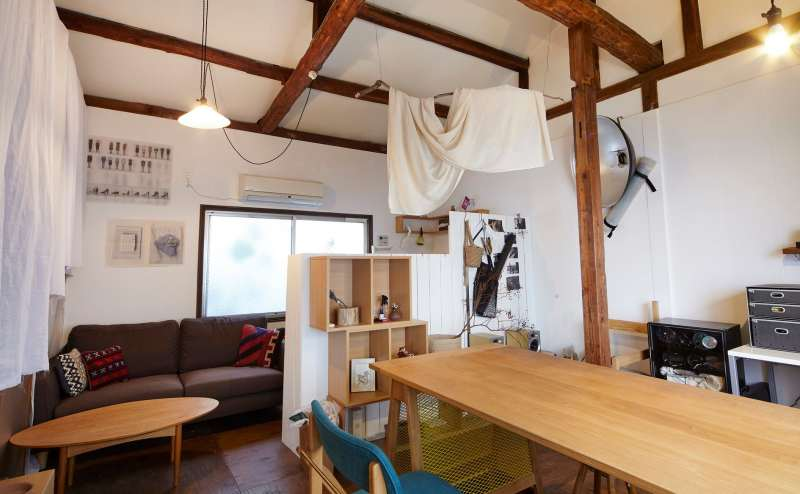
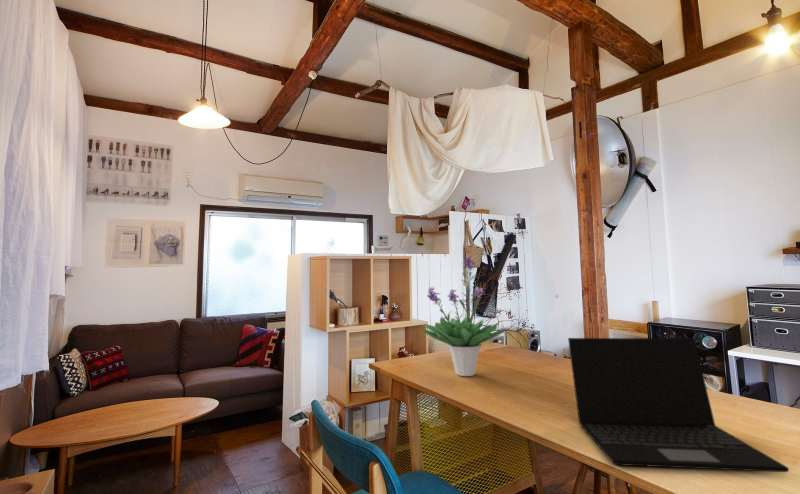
+ laptop (658, 393)
+ potted plant (462, 314)
